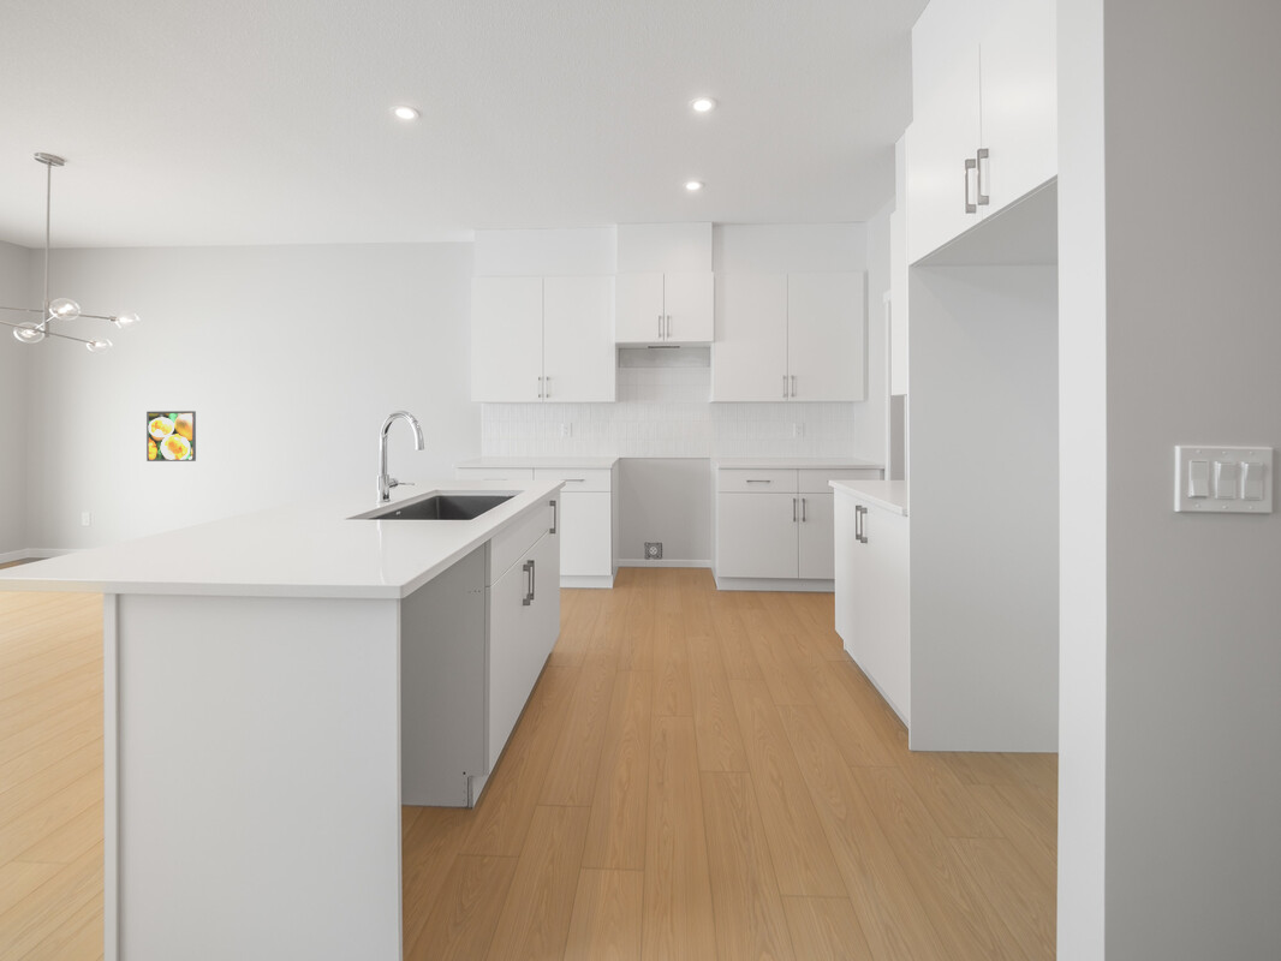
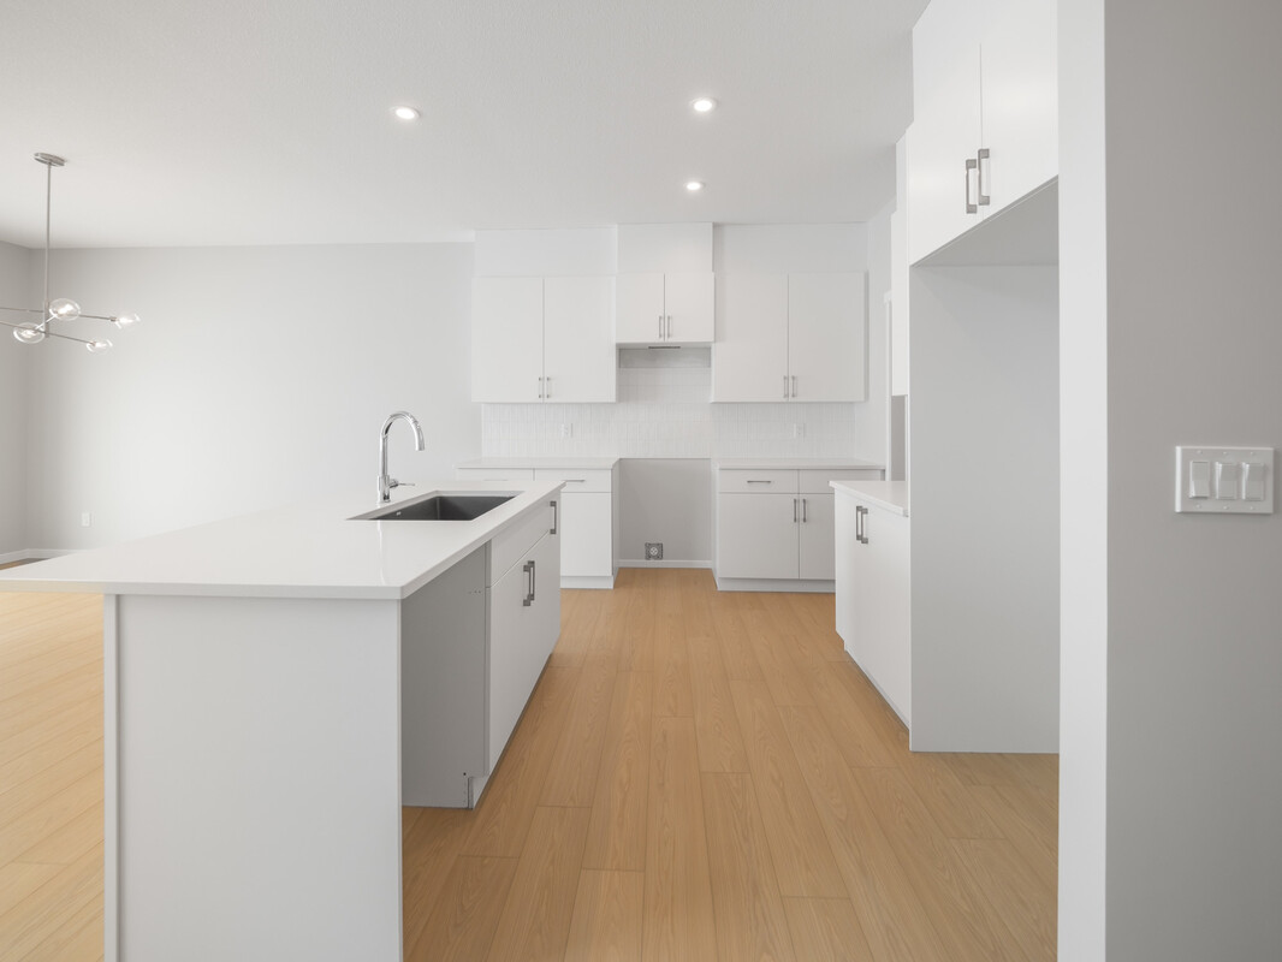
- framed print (171, 436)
